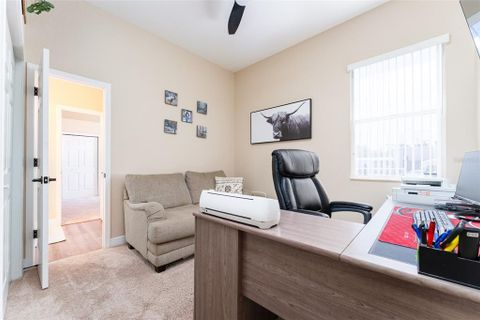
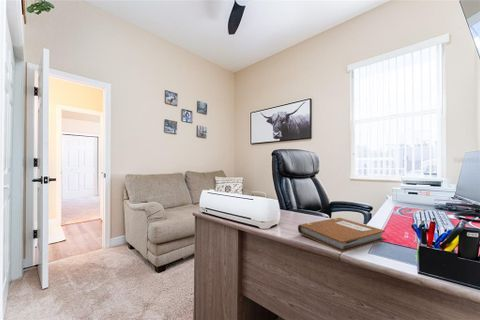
+ notebook (340, 231)
